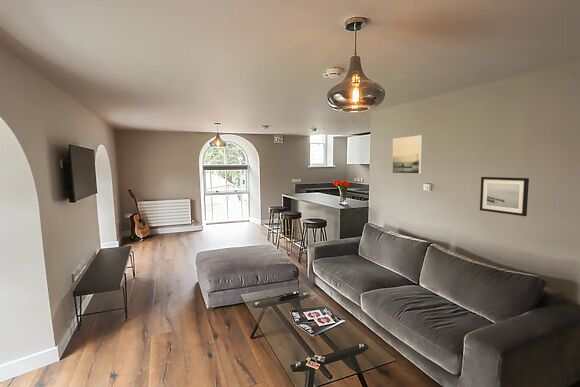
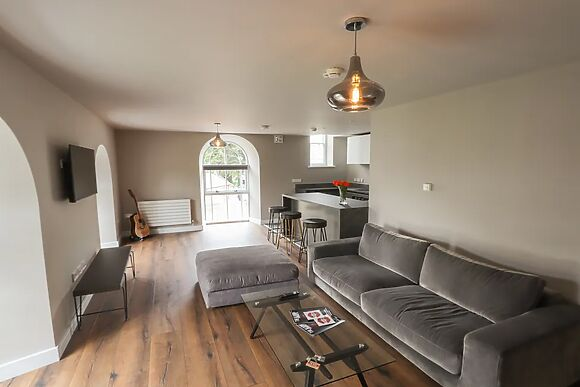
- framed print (406, 155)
- wall art (502, 195)
